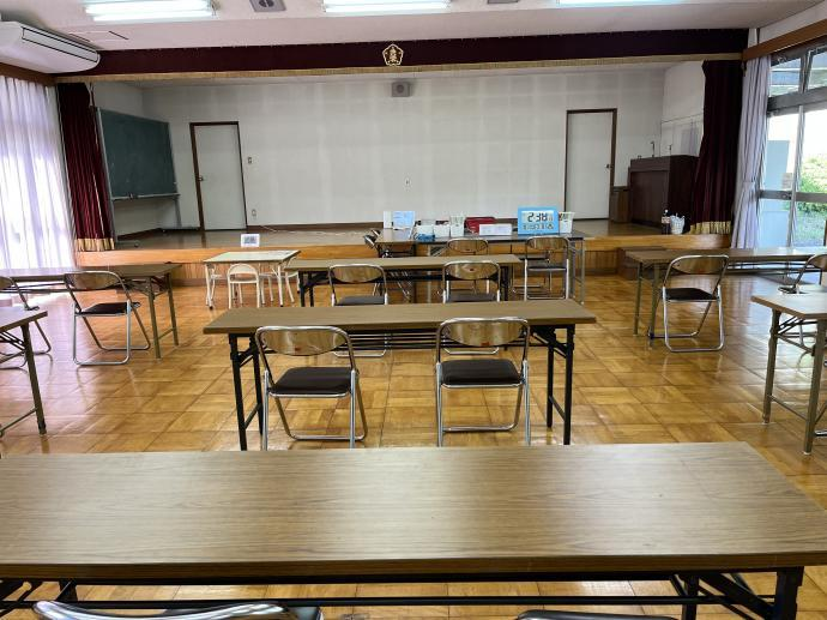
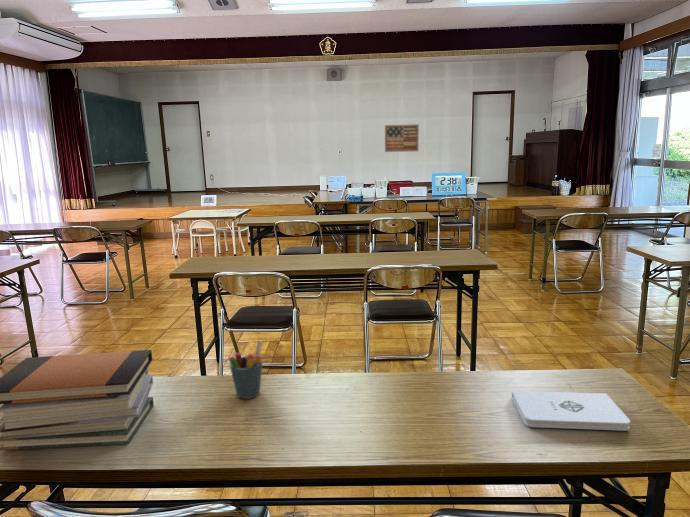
+ wall art (401, 138)
+ notepad (567, 409)
+ pen holder (246, 369)
+ book stack (80, 398)
